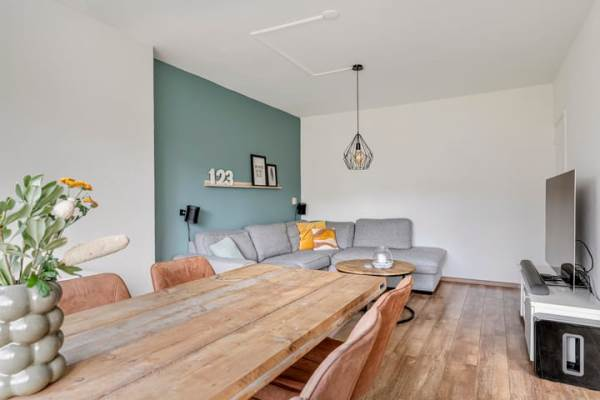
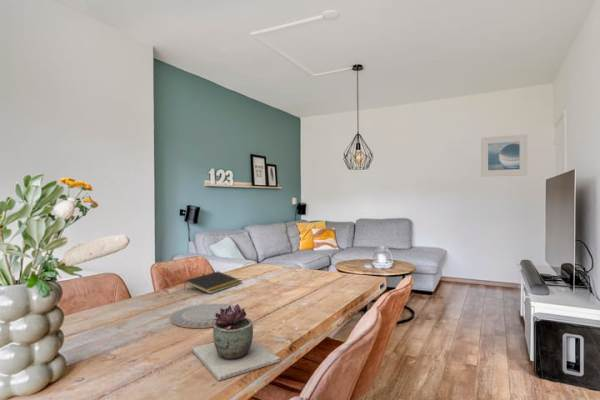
+ notepad (214, 281)
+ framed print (503, 156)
+ chinaware (208, 313)
+ succulent plant (234, 330)
